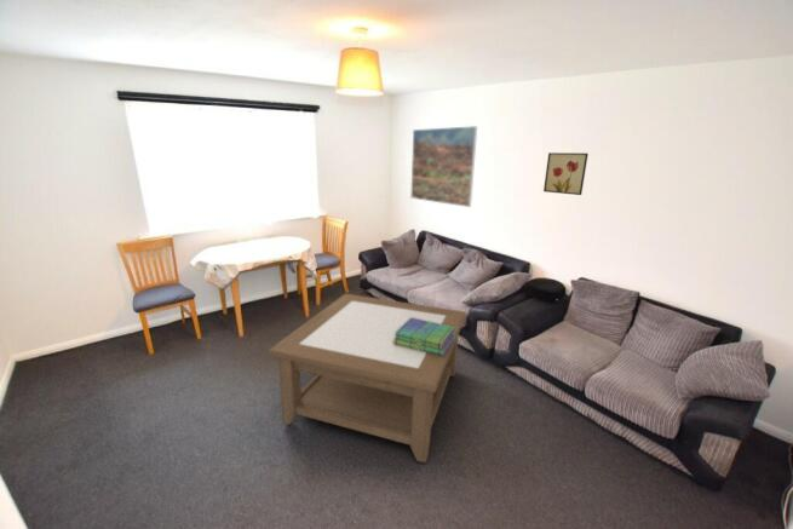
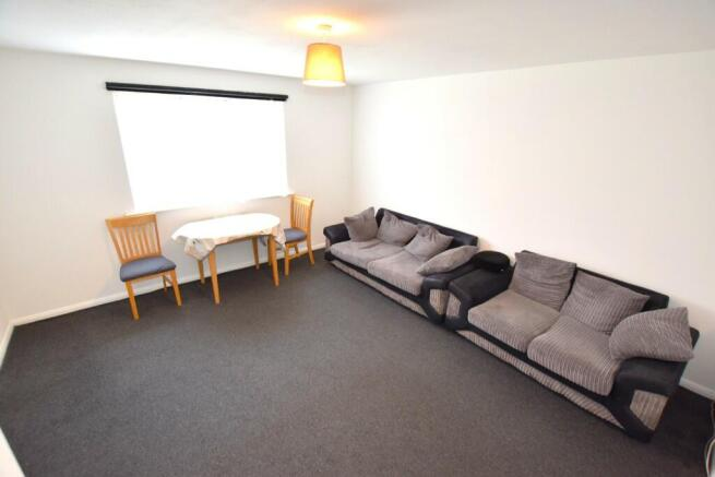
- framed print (439, 166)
- coffee table (378, 363)
- wall art (564, 173)
- stack of books (425, 334)
